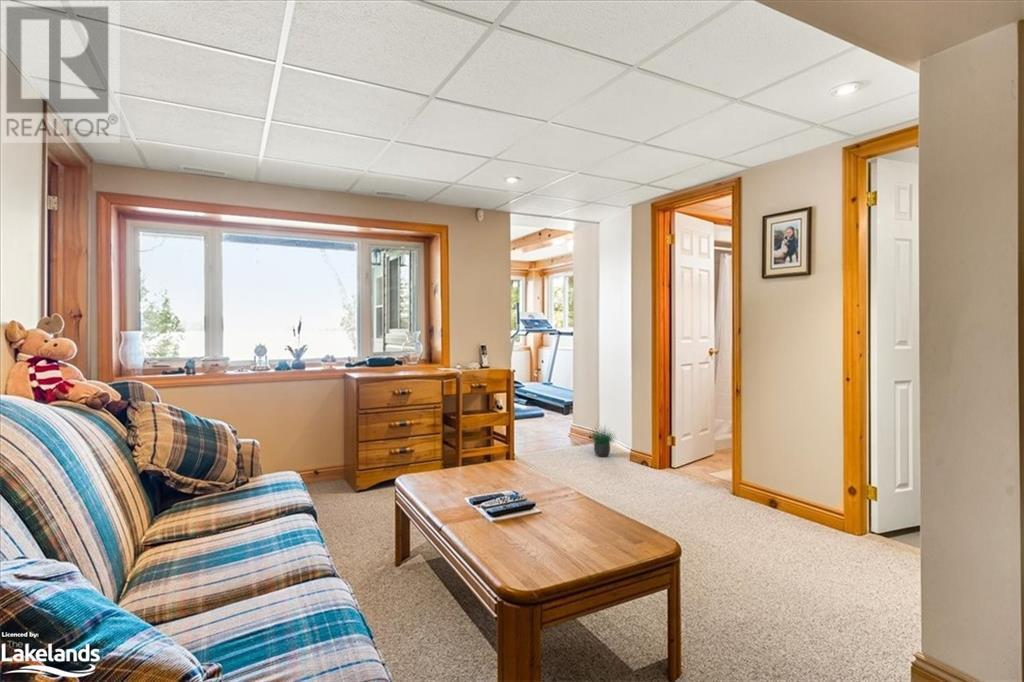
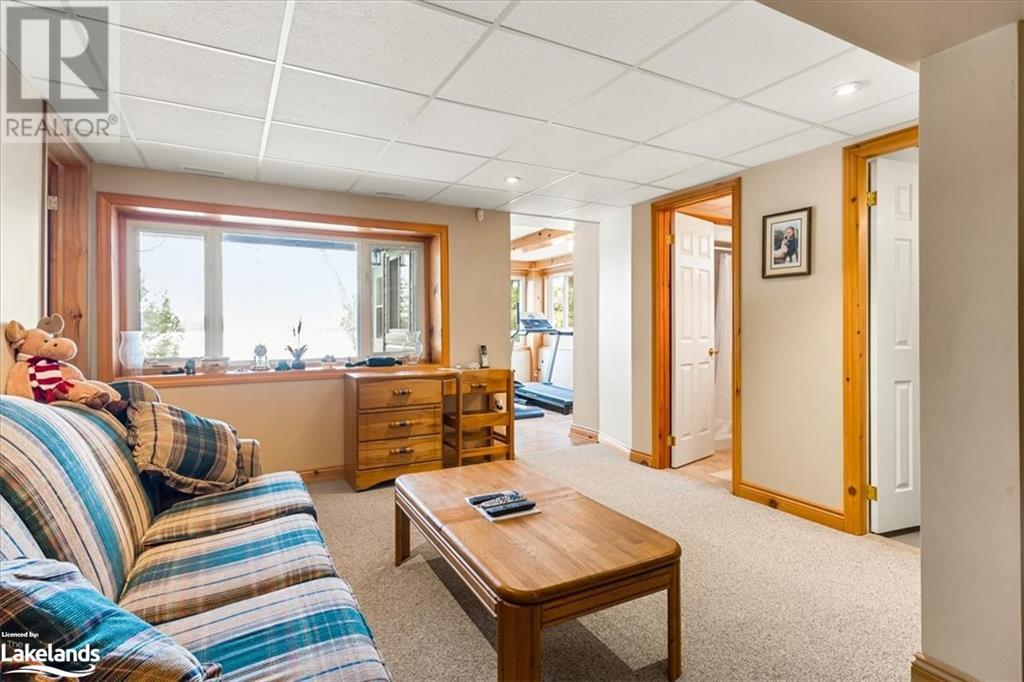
- potted plant (601, 437)
